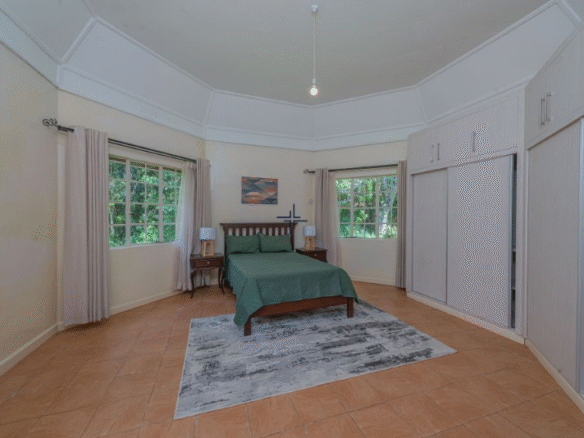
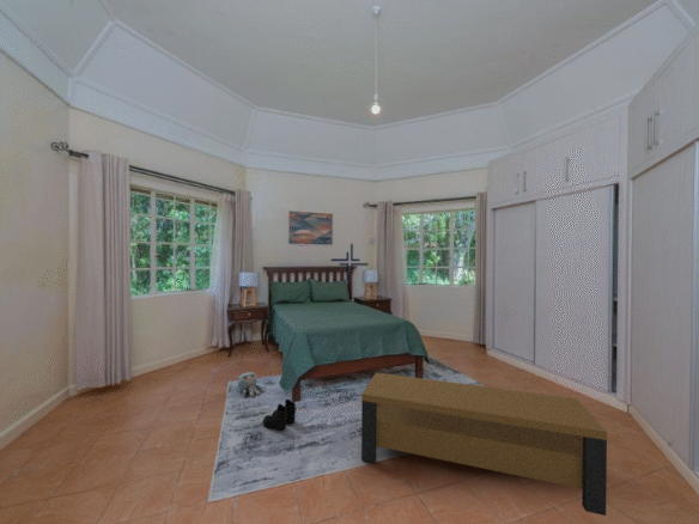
+ plush toy (249, 383)
+ boots (279, 412)
+ bench (467, 428)
